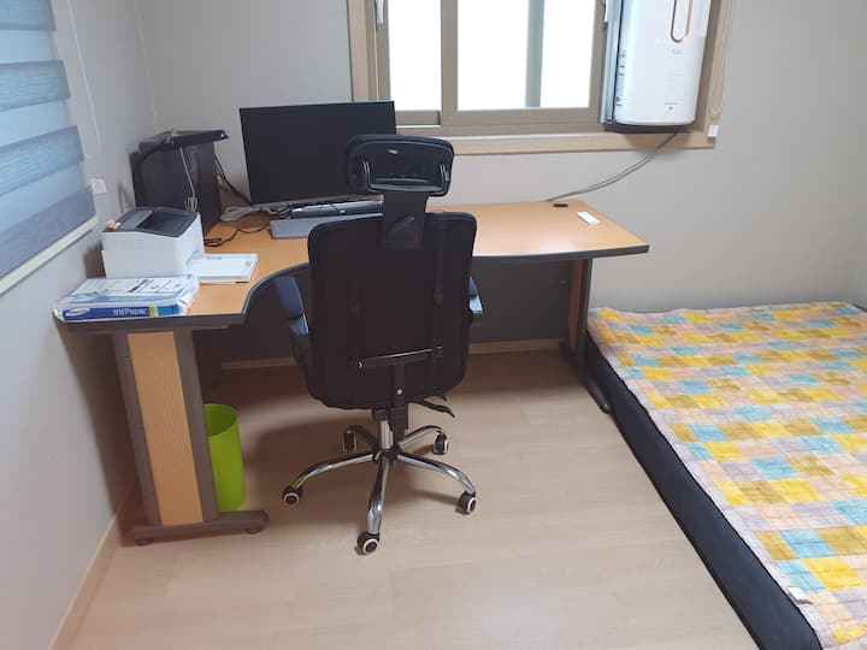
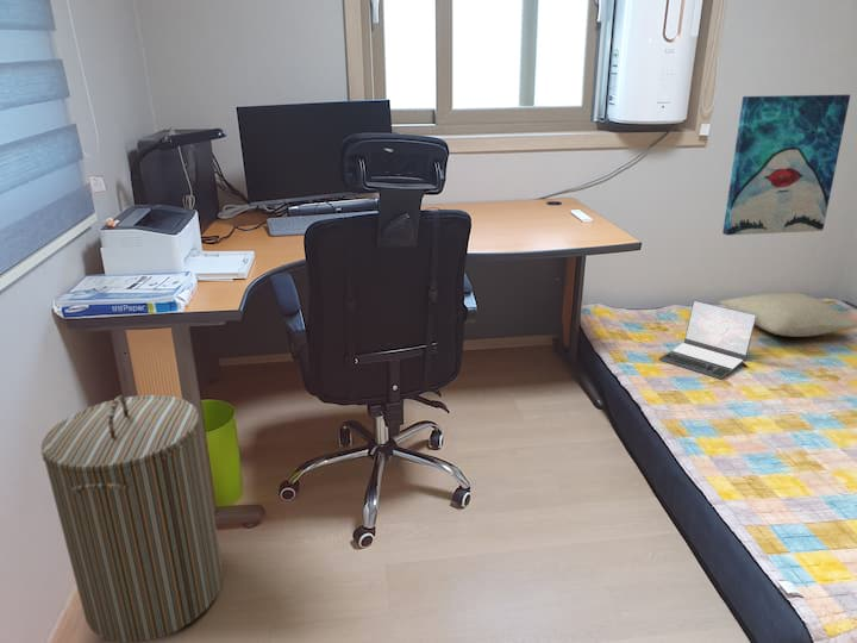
+ laptop (707, 337)
+ wall art (784, 166)
+ laundry hamper (138, 500)
+ pillow (787, 312)
